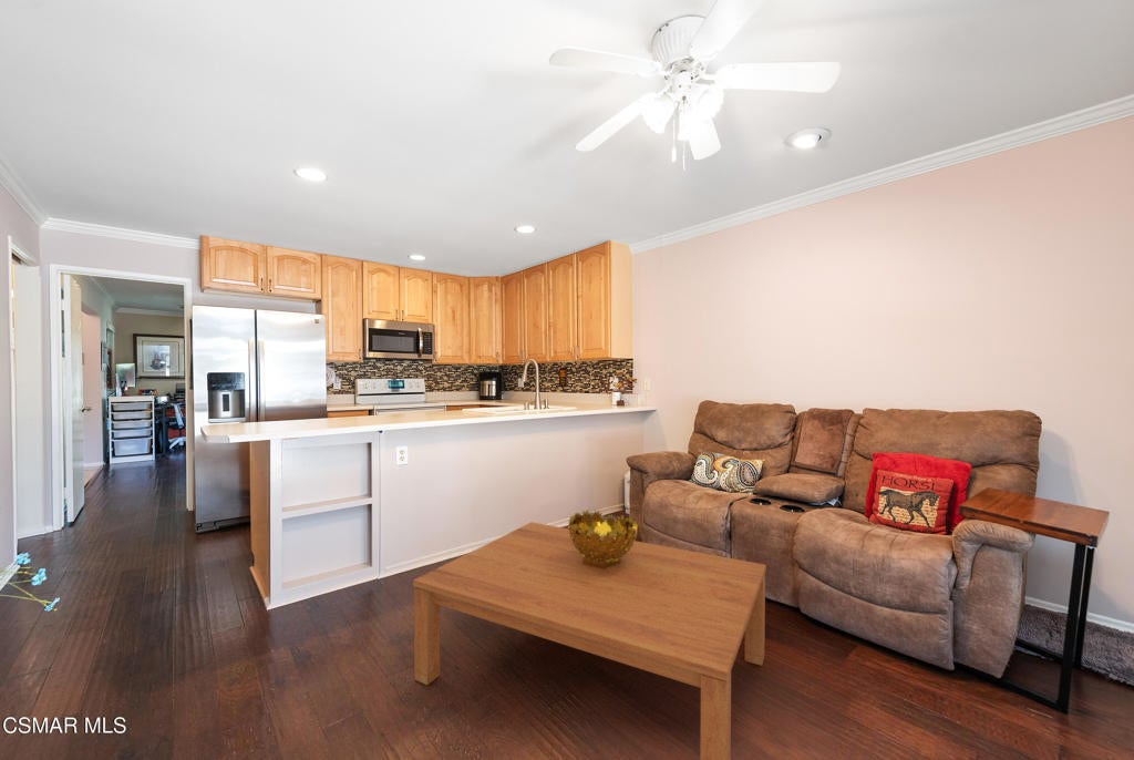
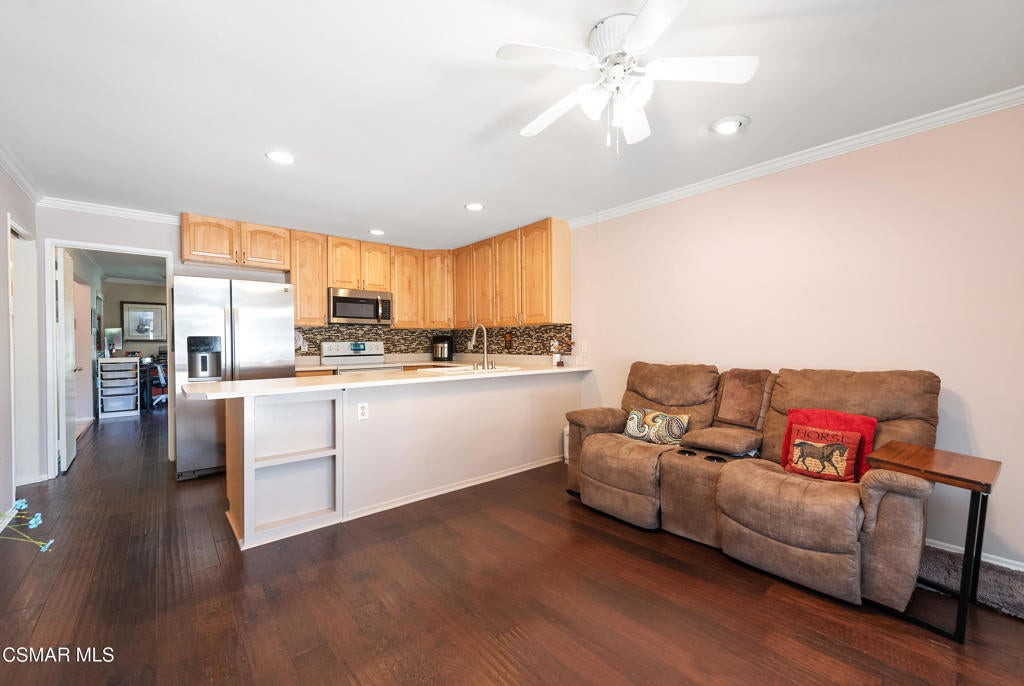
- decorative bowl (602, 538)
- coffee table (596, 619)
